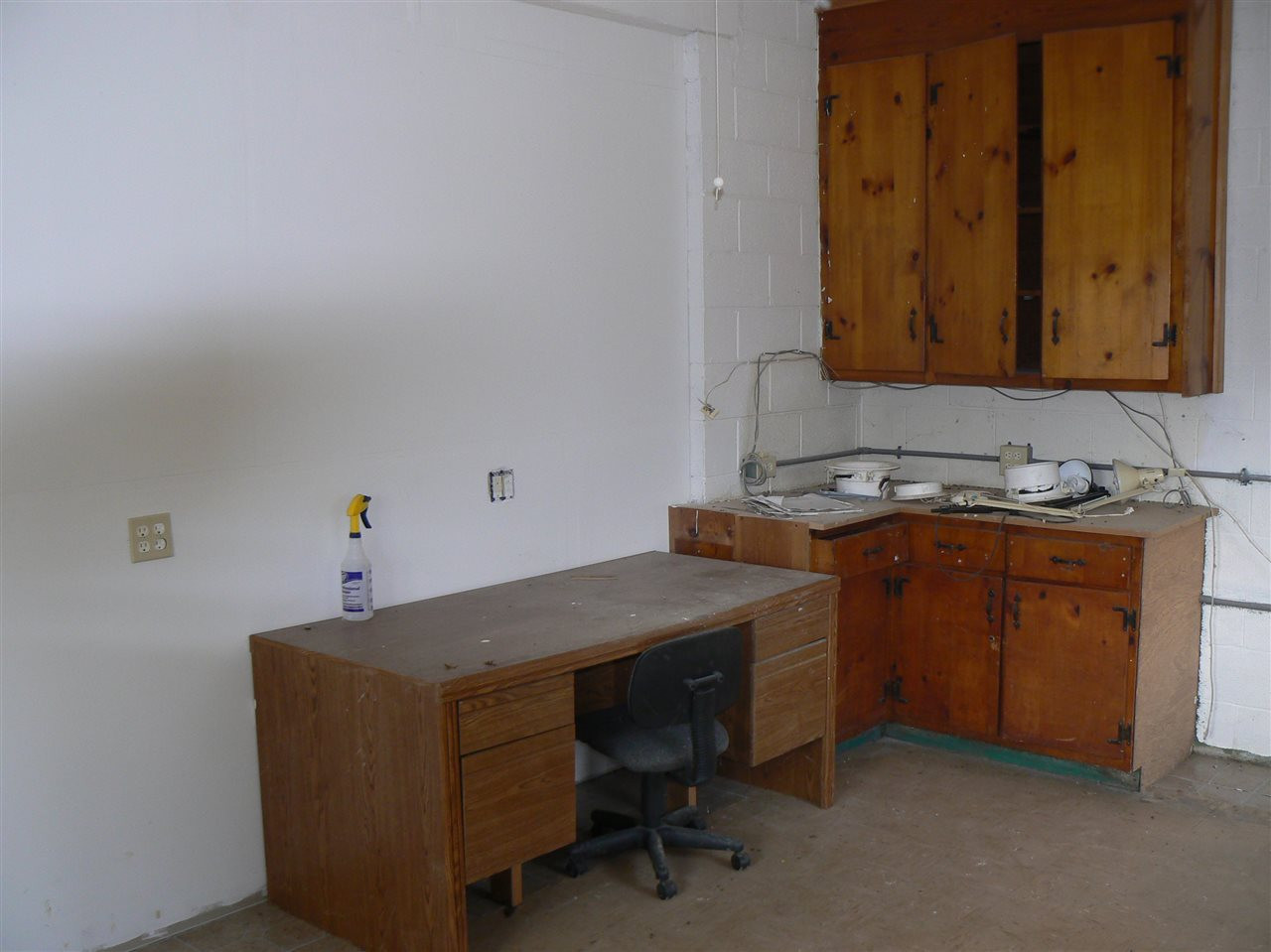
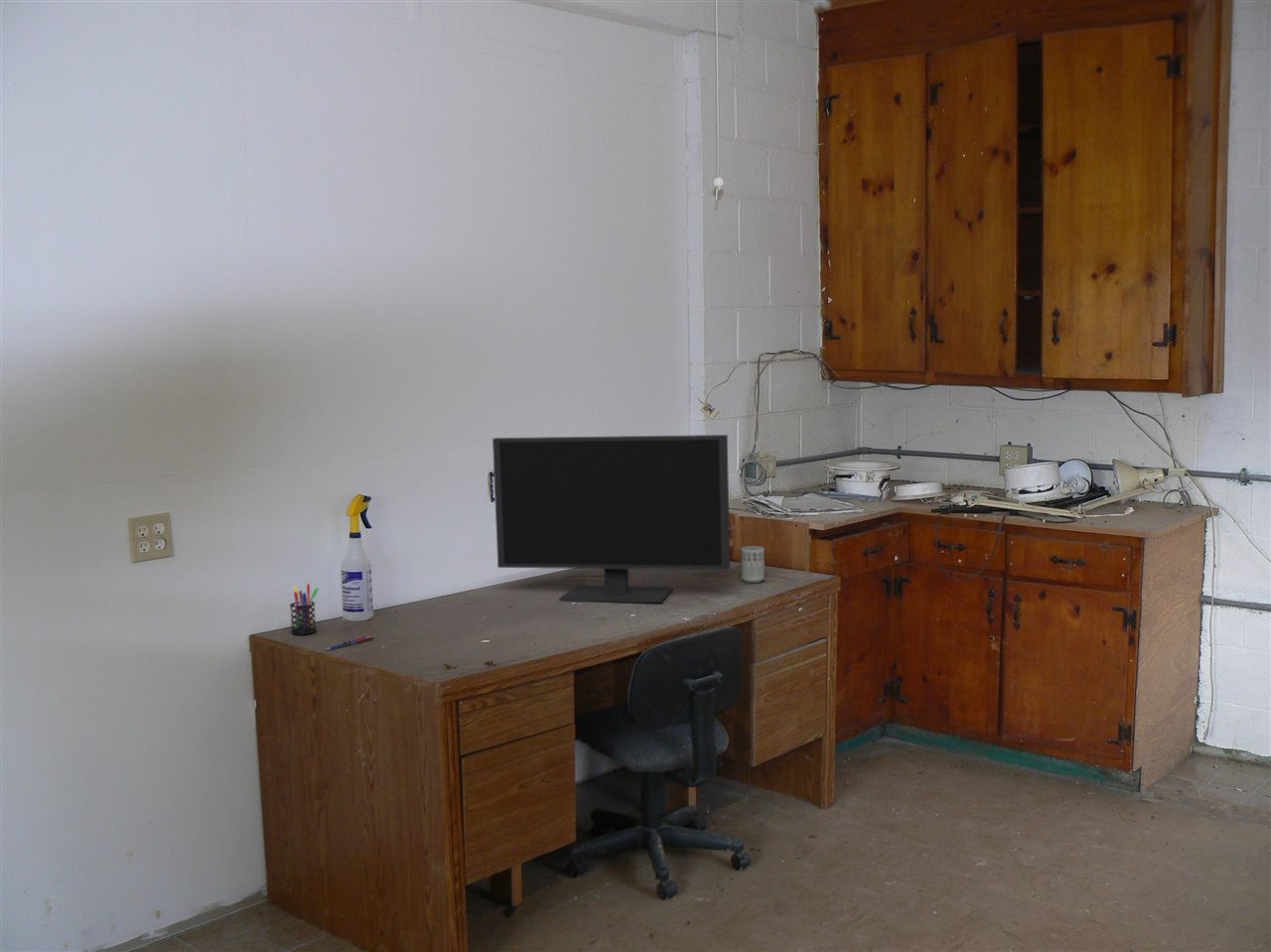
+ cup (753, 564)
+ pen holder (305, 607)
+ pen (350, 641)
+ monitor (615, 515)
